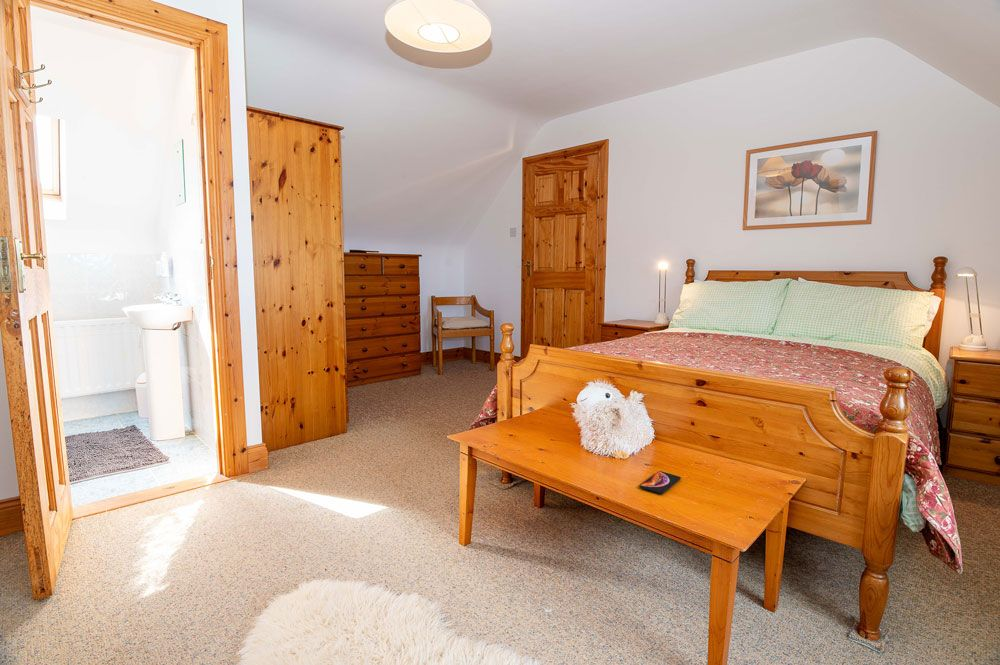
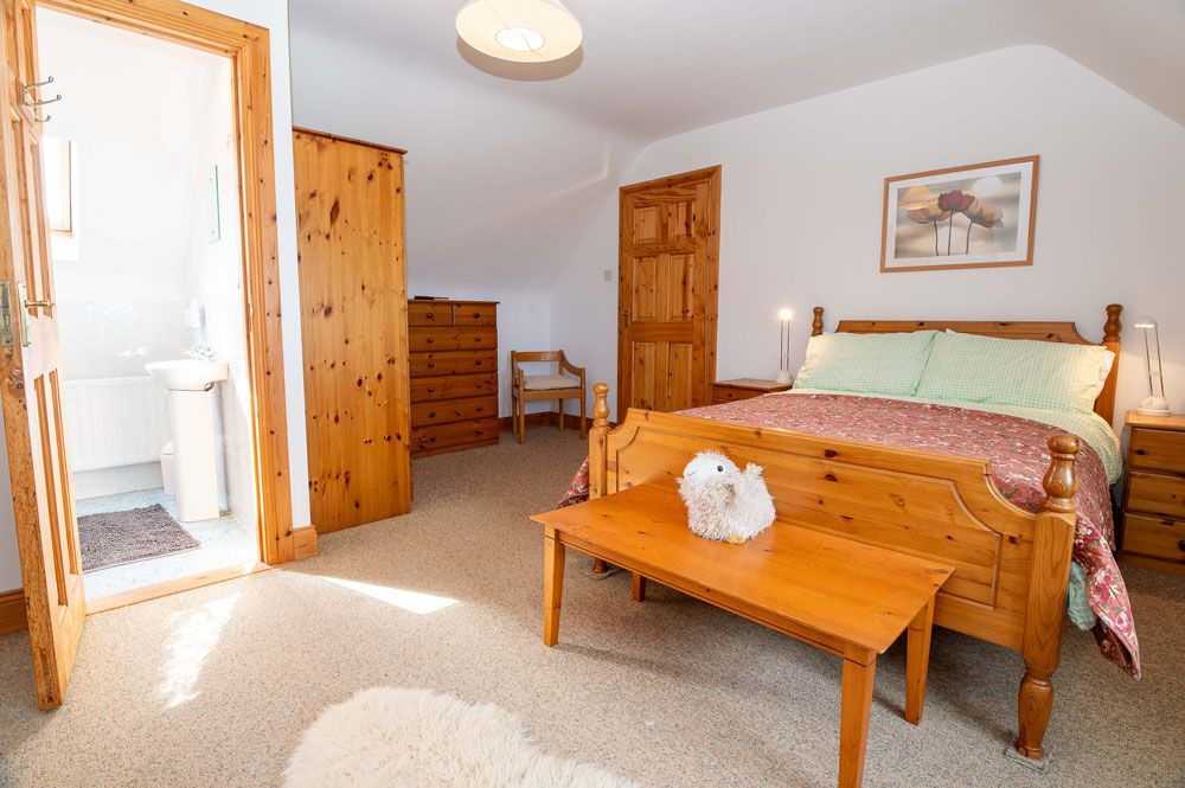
- smartphone (660, 481)
